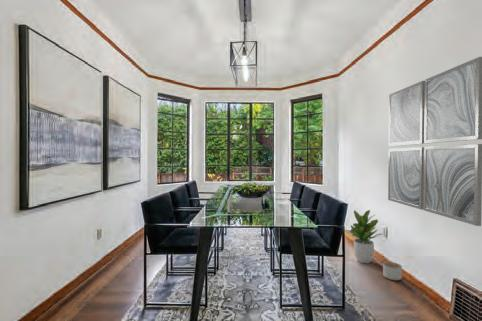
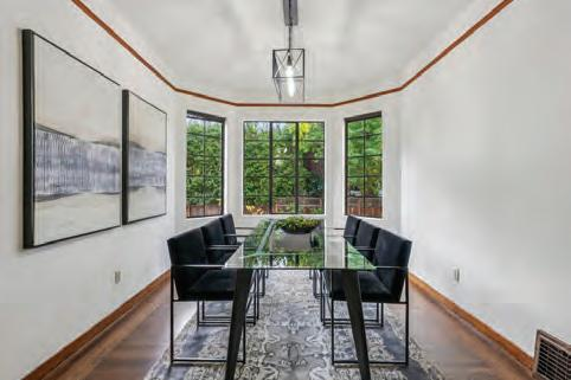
- planter (392, 271)
- wall art (424, 143)
- potted plant (362, 235)
